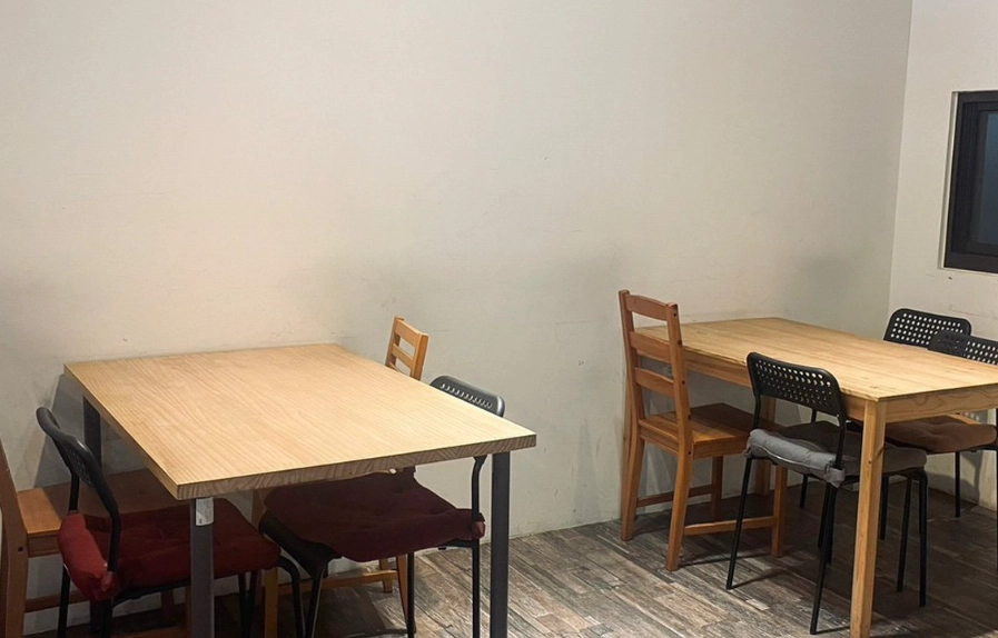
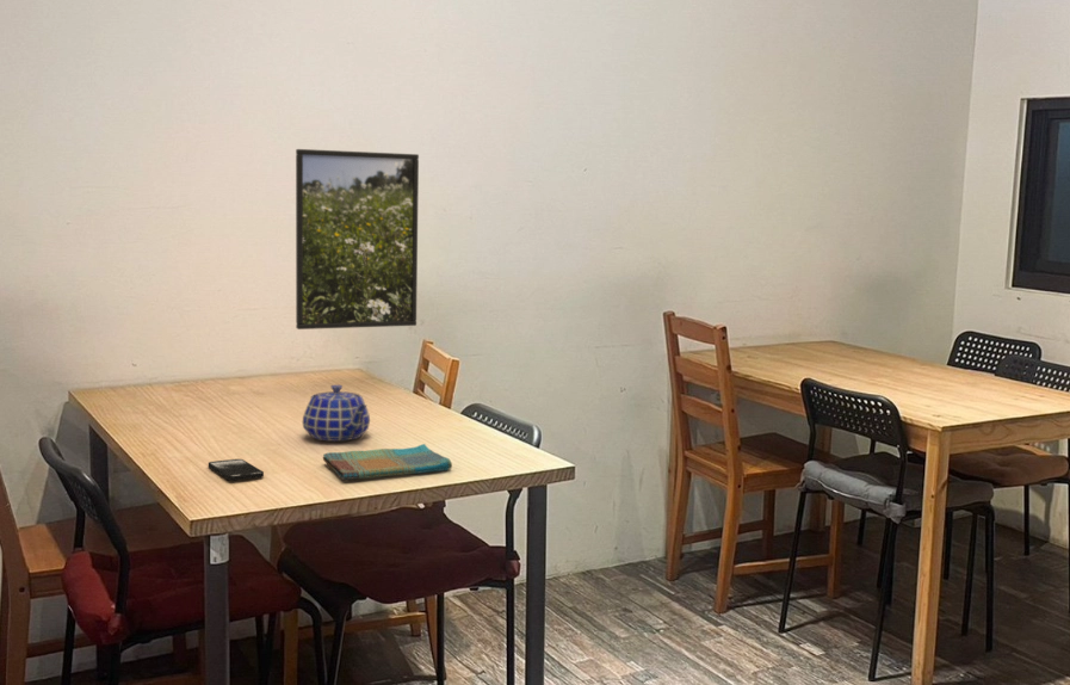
+ dish towel (386, 461)
+ smartphone (235, 469)
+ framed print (358, 240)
+ teapot (338, 412)
